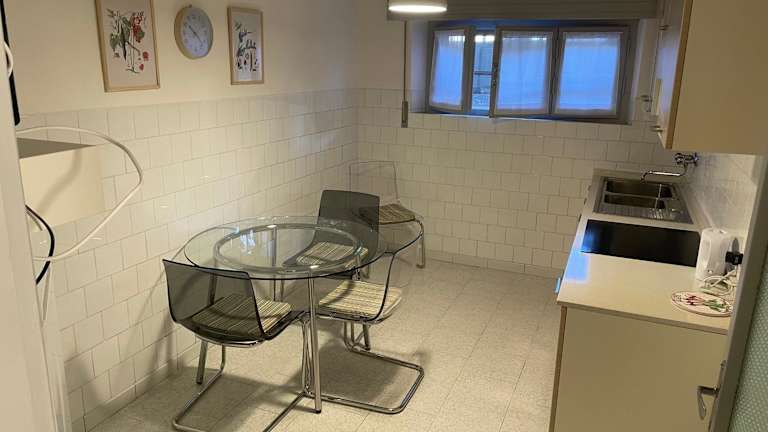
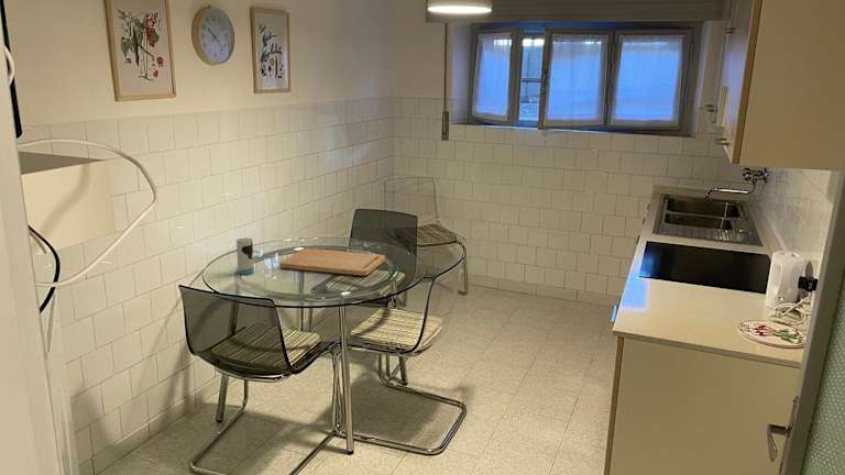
+ cutting board (333, 261)
+ cup (244, 255)
